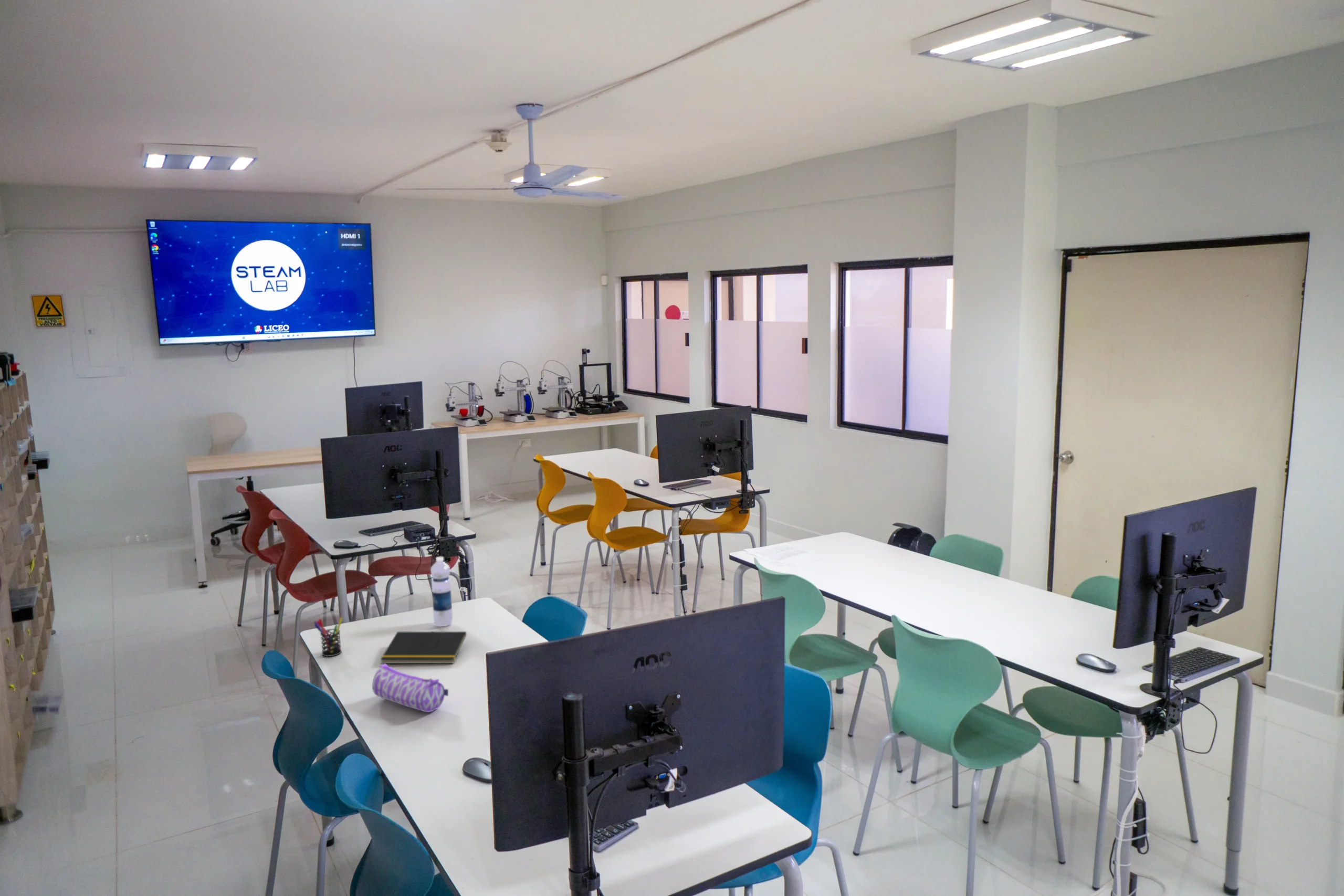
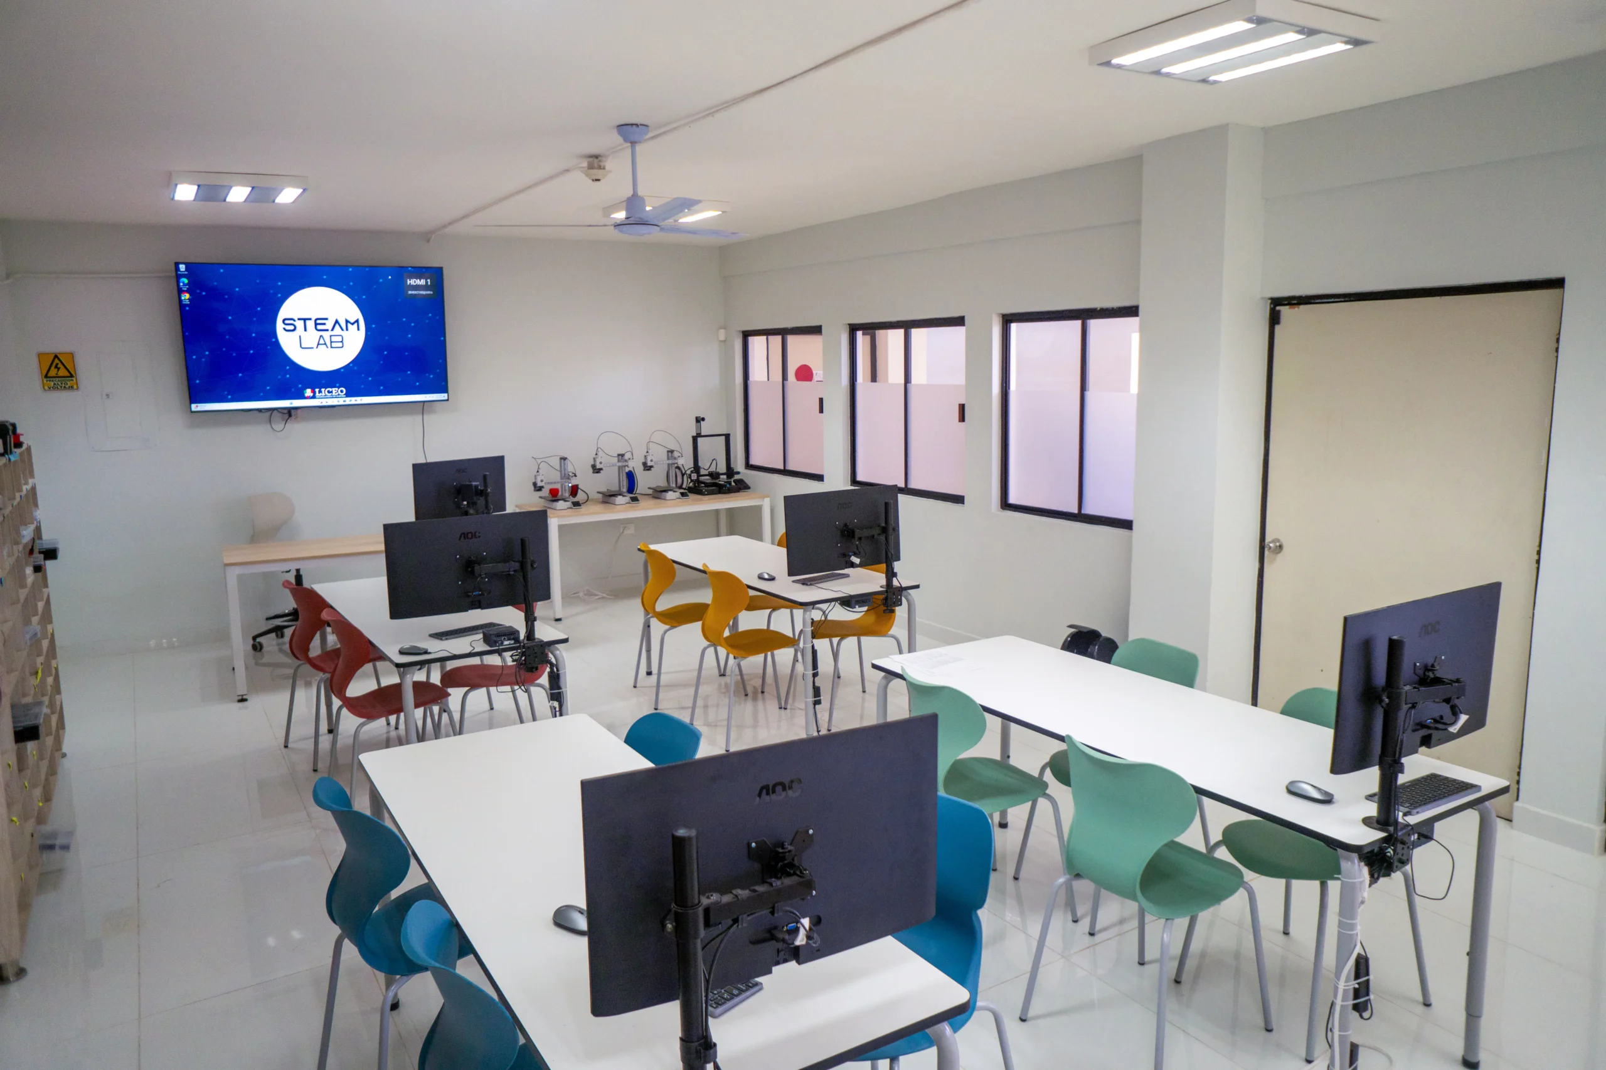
- water bottle (441, 591)
- pencil case (408, 688)
- notepad (424, 647)
- pen holder (330, 635)
